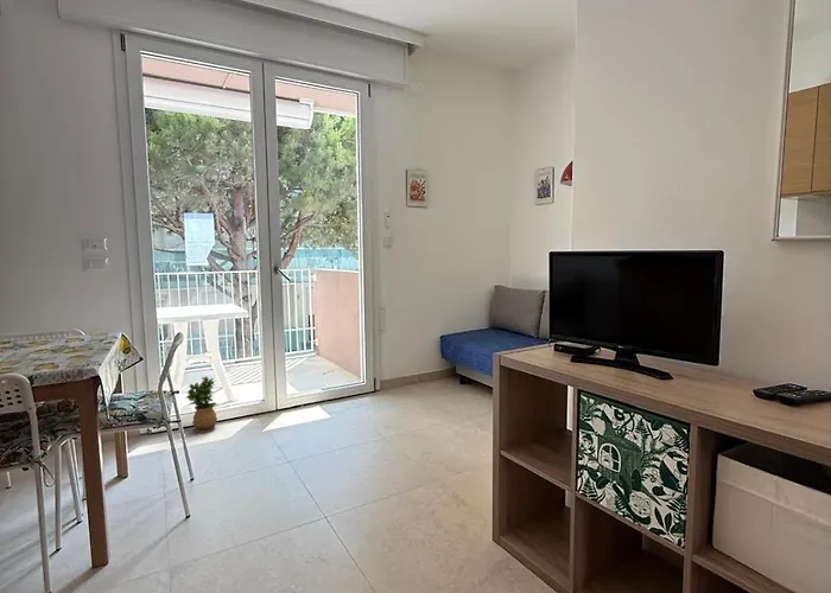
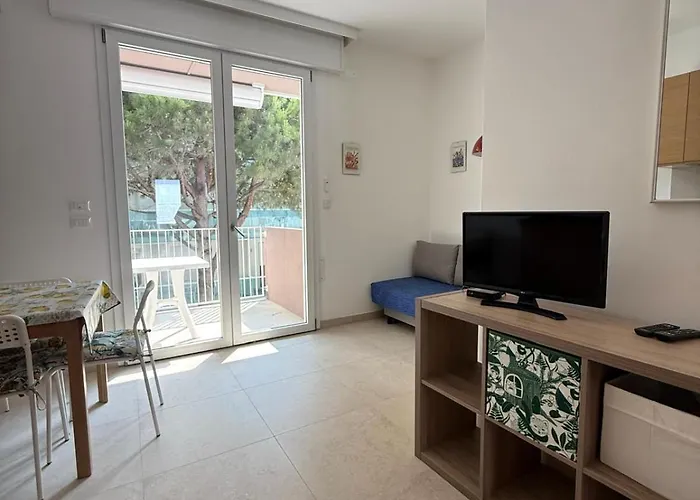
- potted plant (201, 403)
